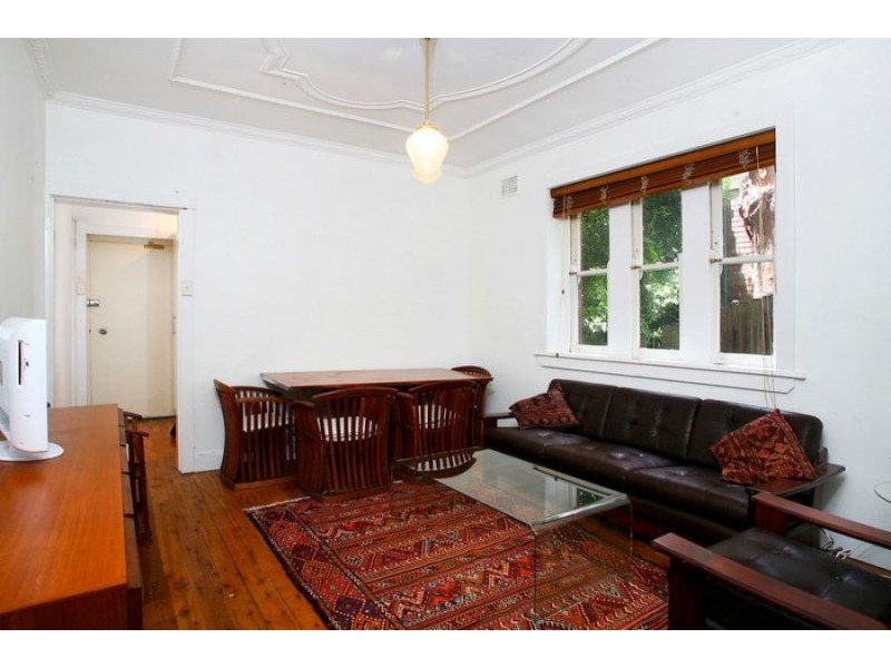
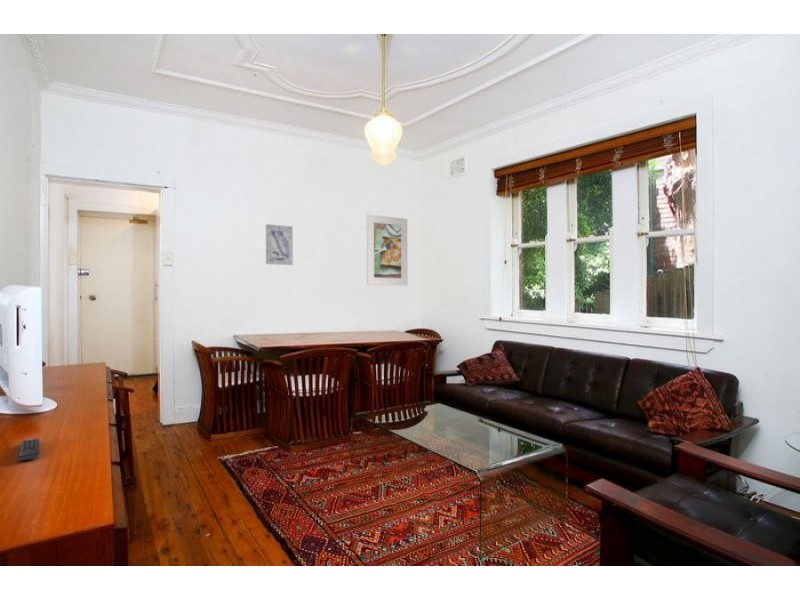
+ wall art (279, 244)
+ remote control (29, 447)
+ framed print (387, 250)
